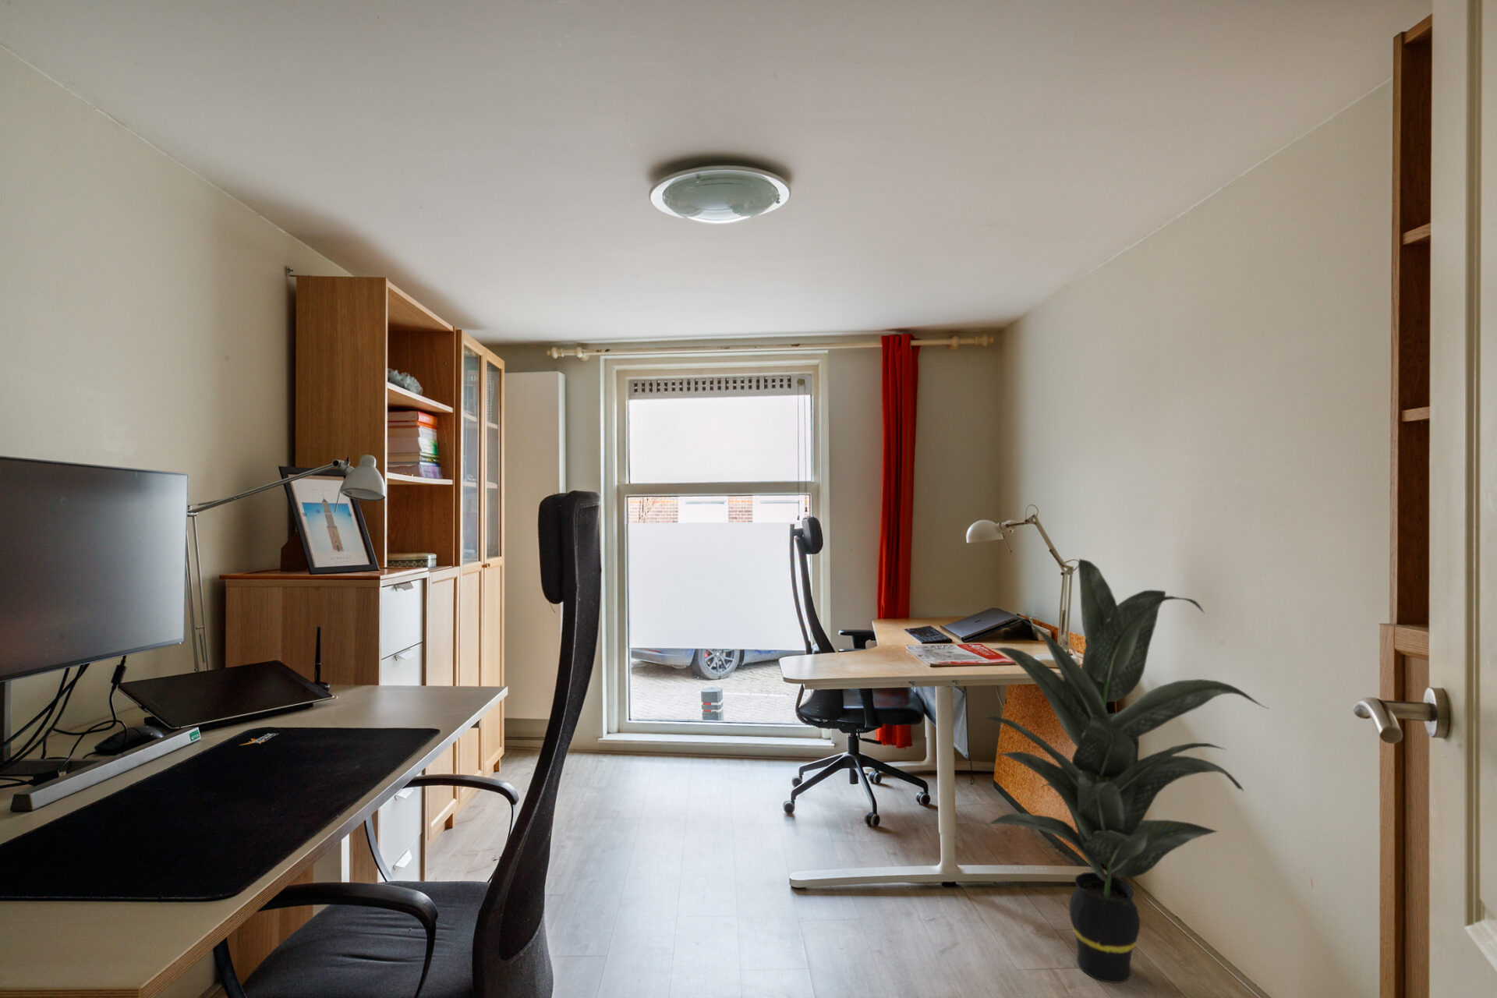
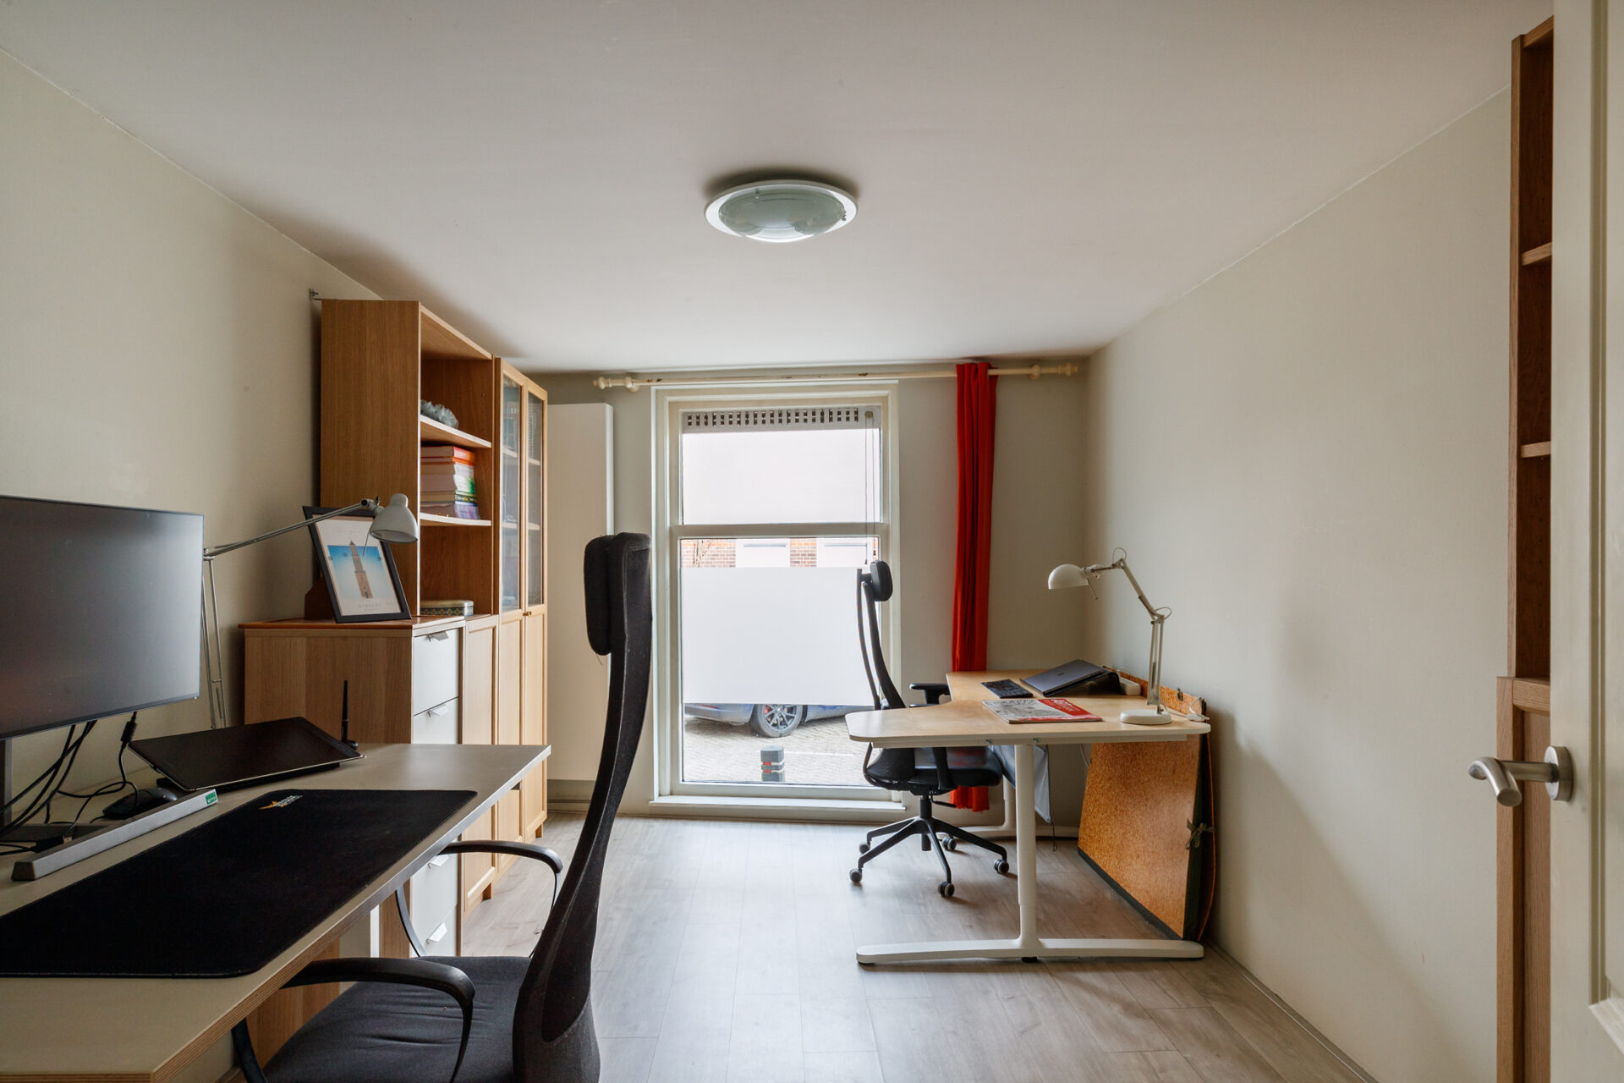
- indoor plant (1107, 761)
